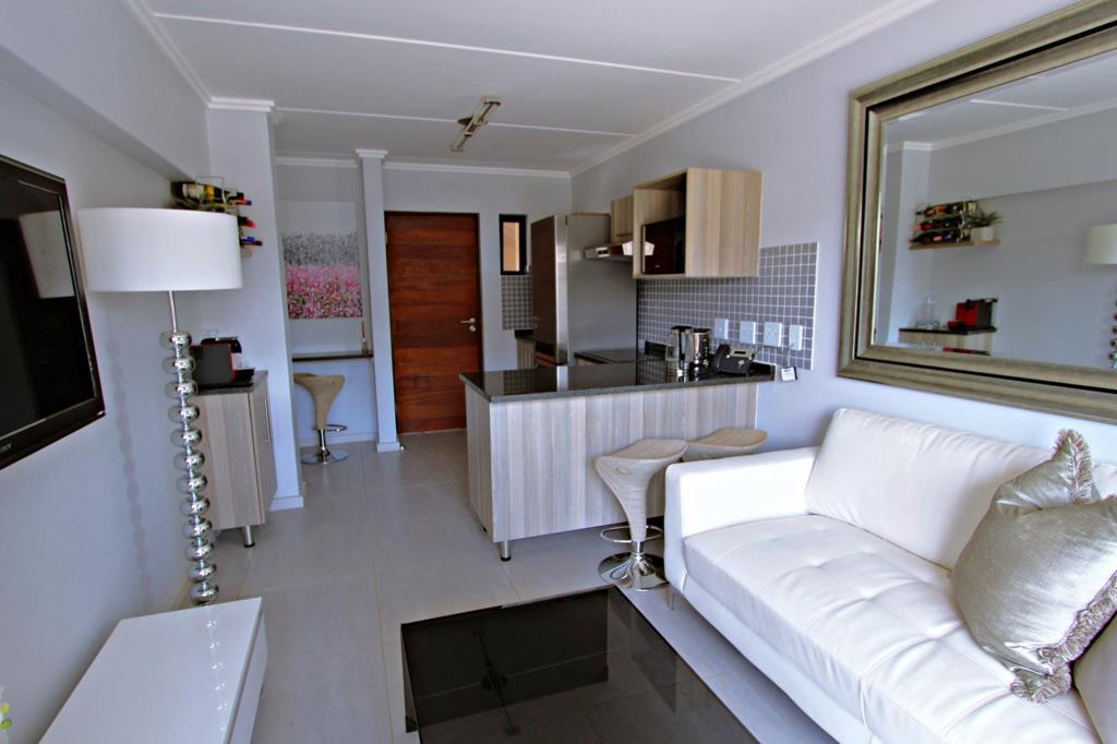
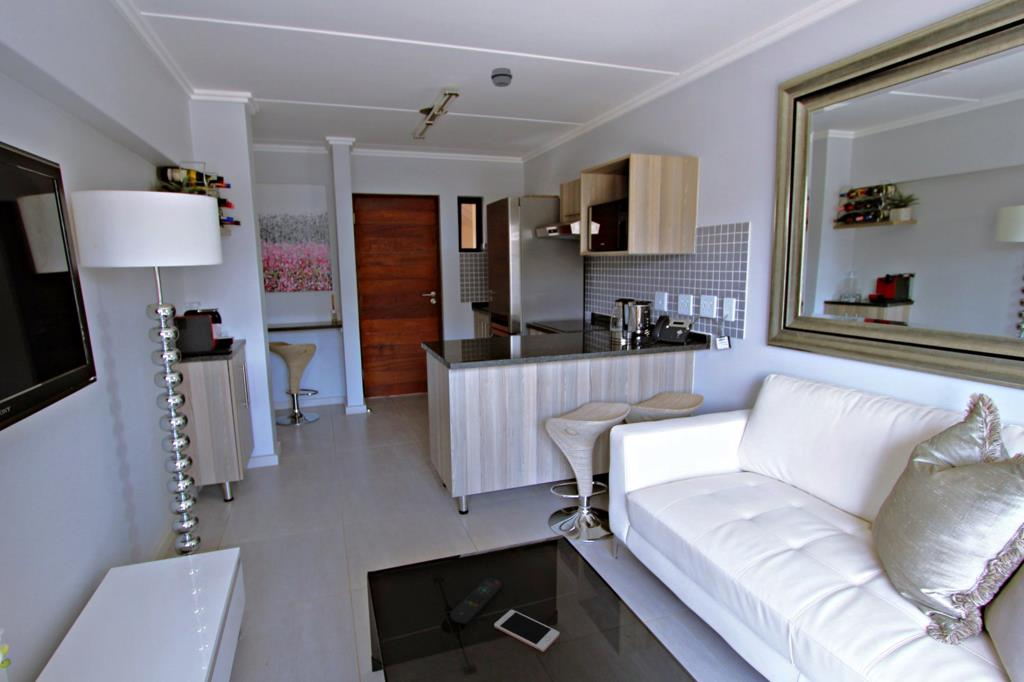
+ smoke detector (501, 77)
+ remote control (477, 599)
+ cell phone (526, 629)
